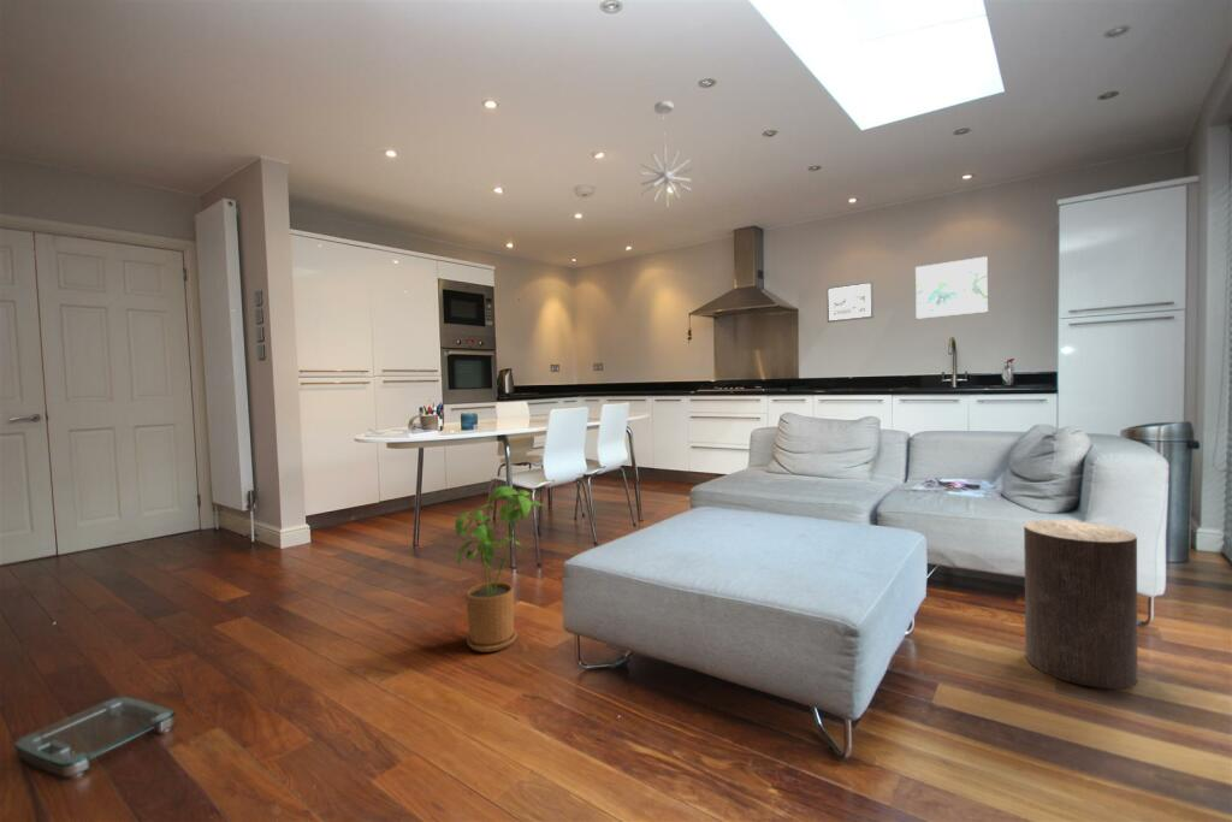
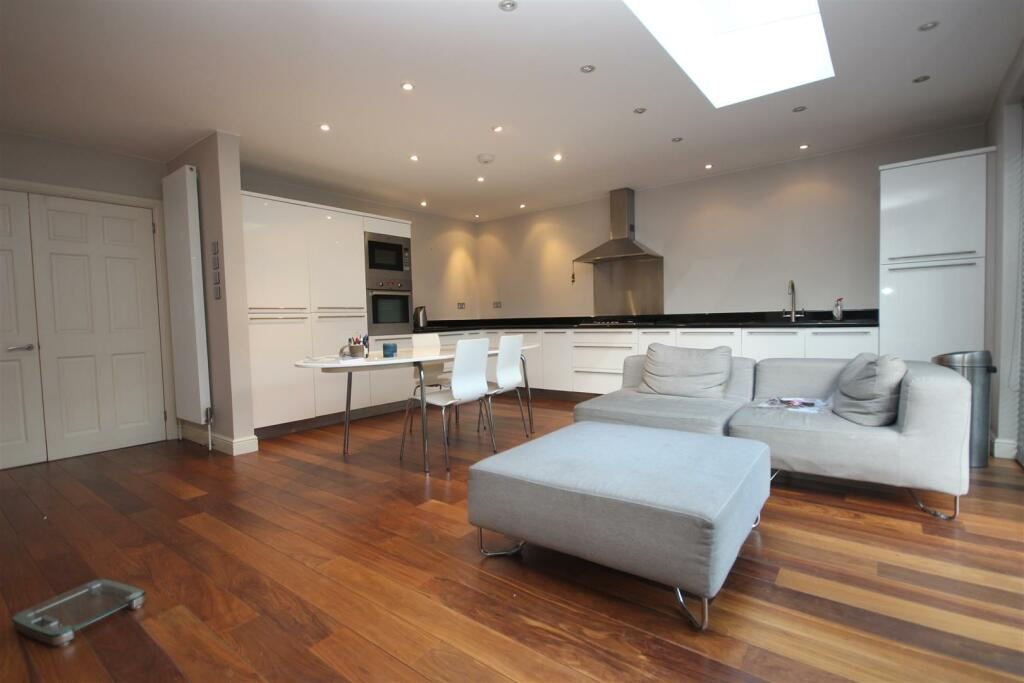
- wall art (950, 288)
- stool (1078, 598)
- pendant light (664, 154)
- house plant (490, 568)
- picture frame (849, 302)
